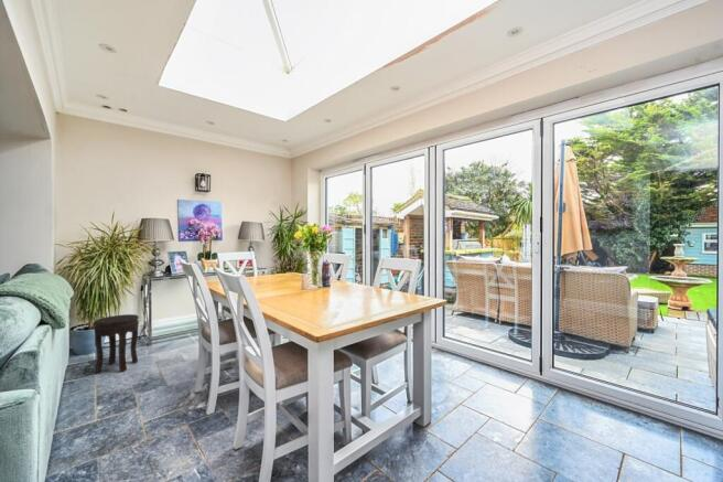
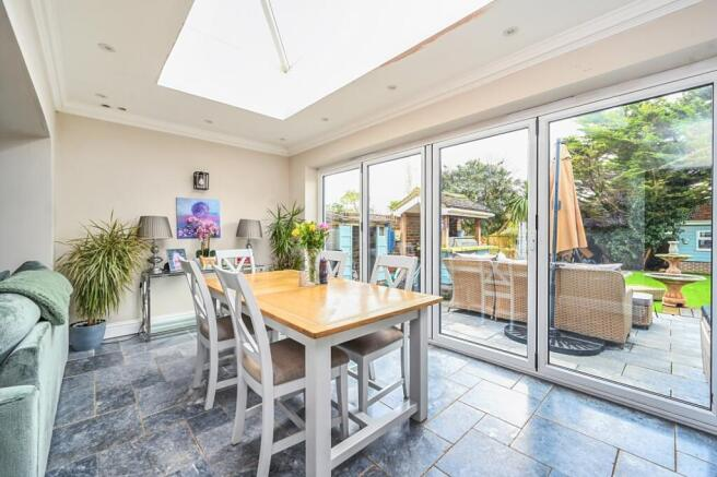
- side table (115, 342)
